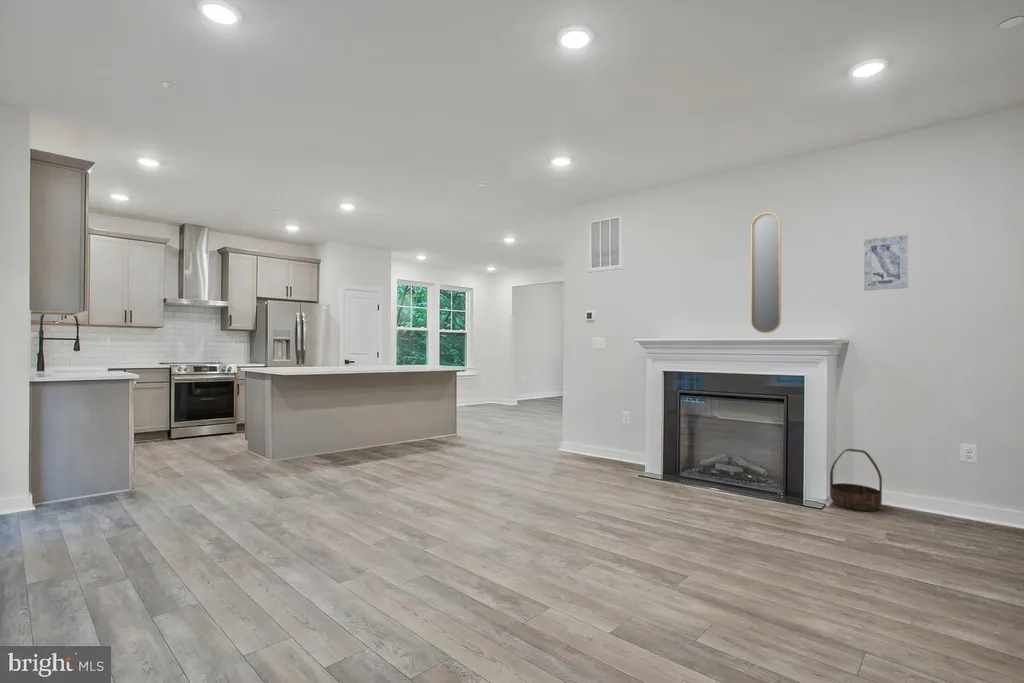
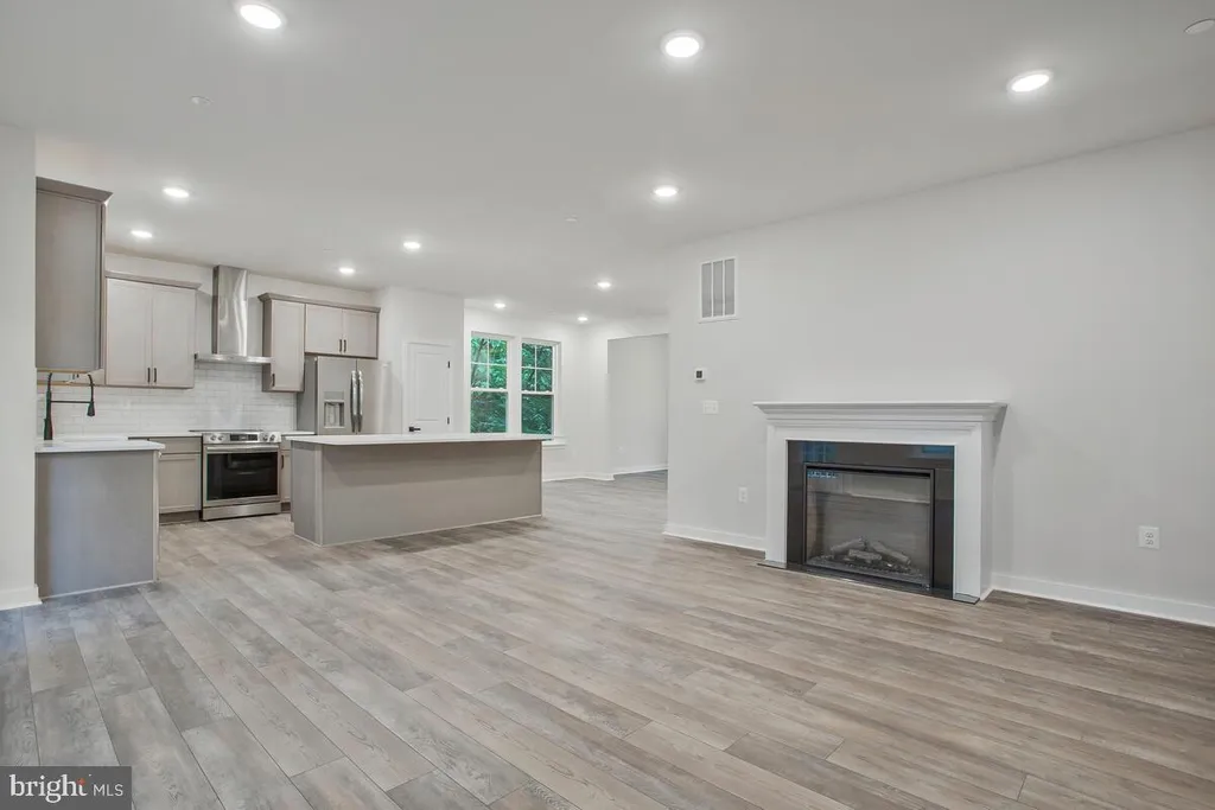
- basket (855, 484)
- wall art (885, 263)
- home mirror (765, 273)
